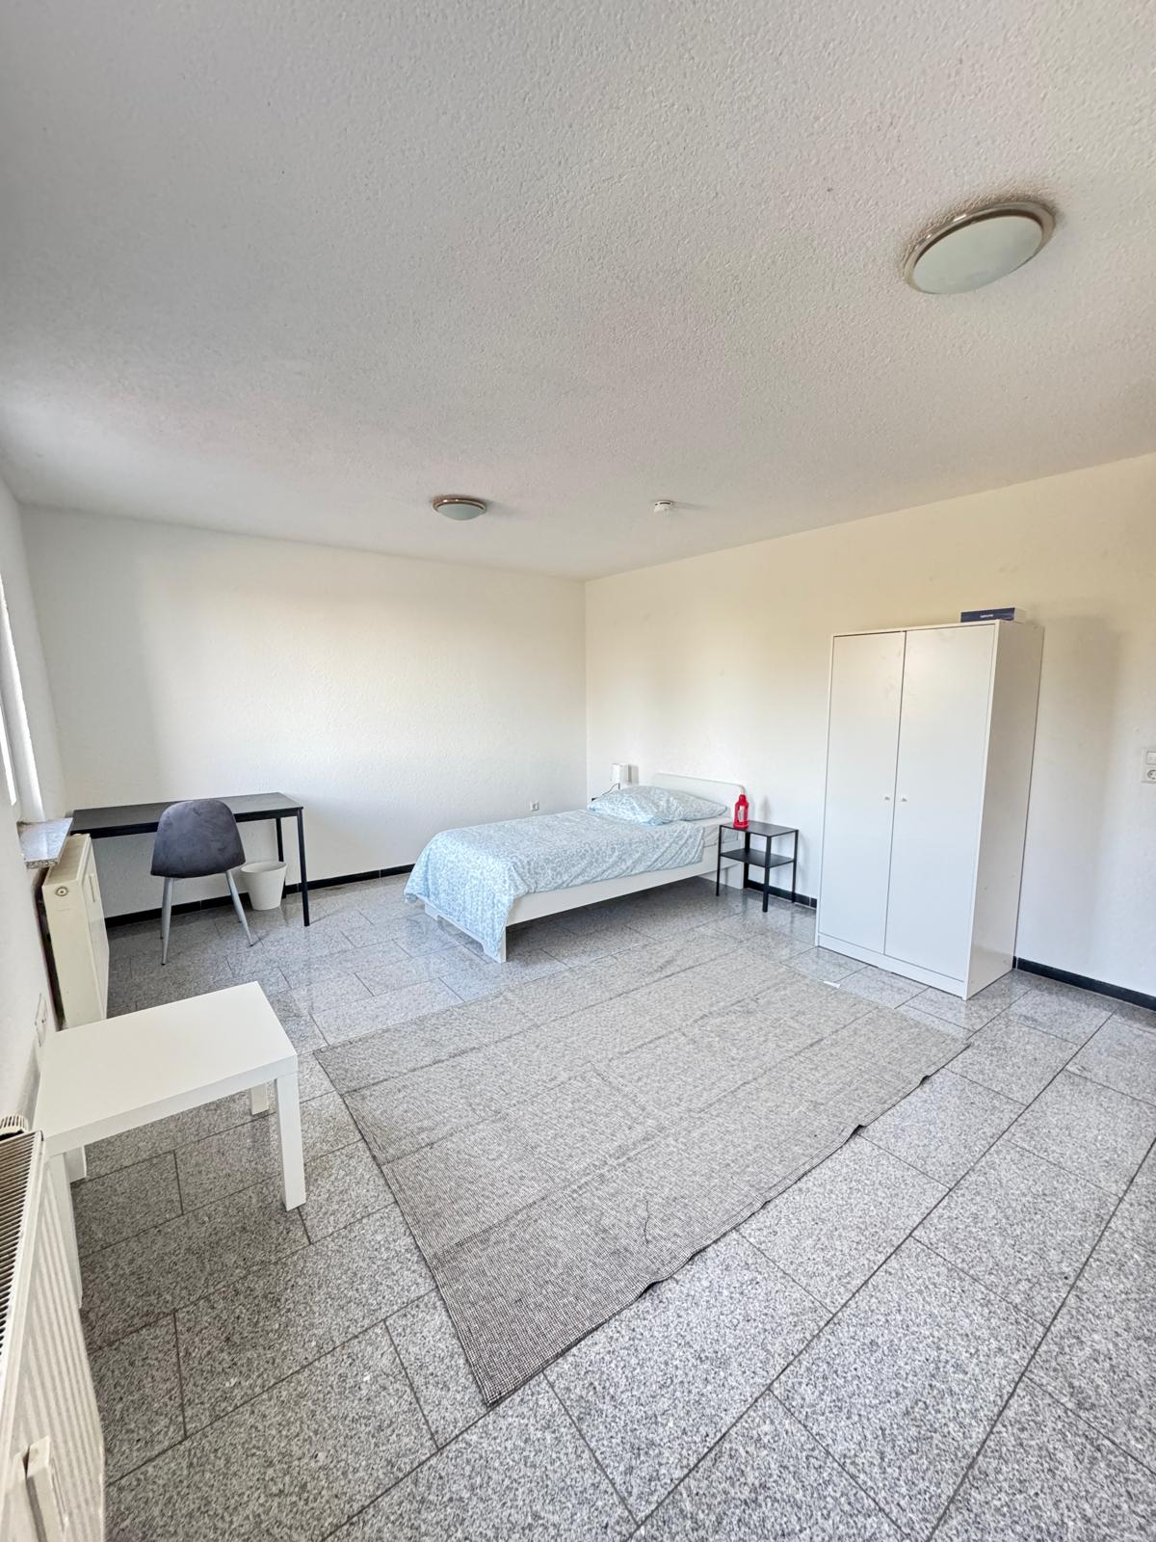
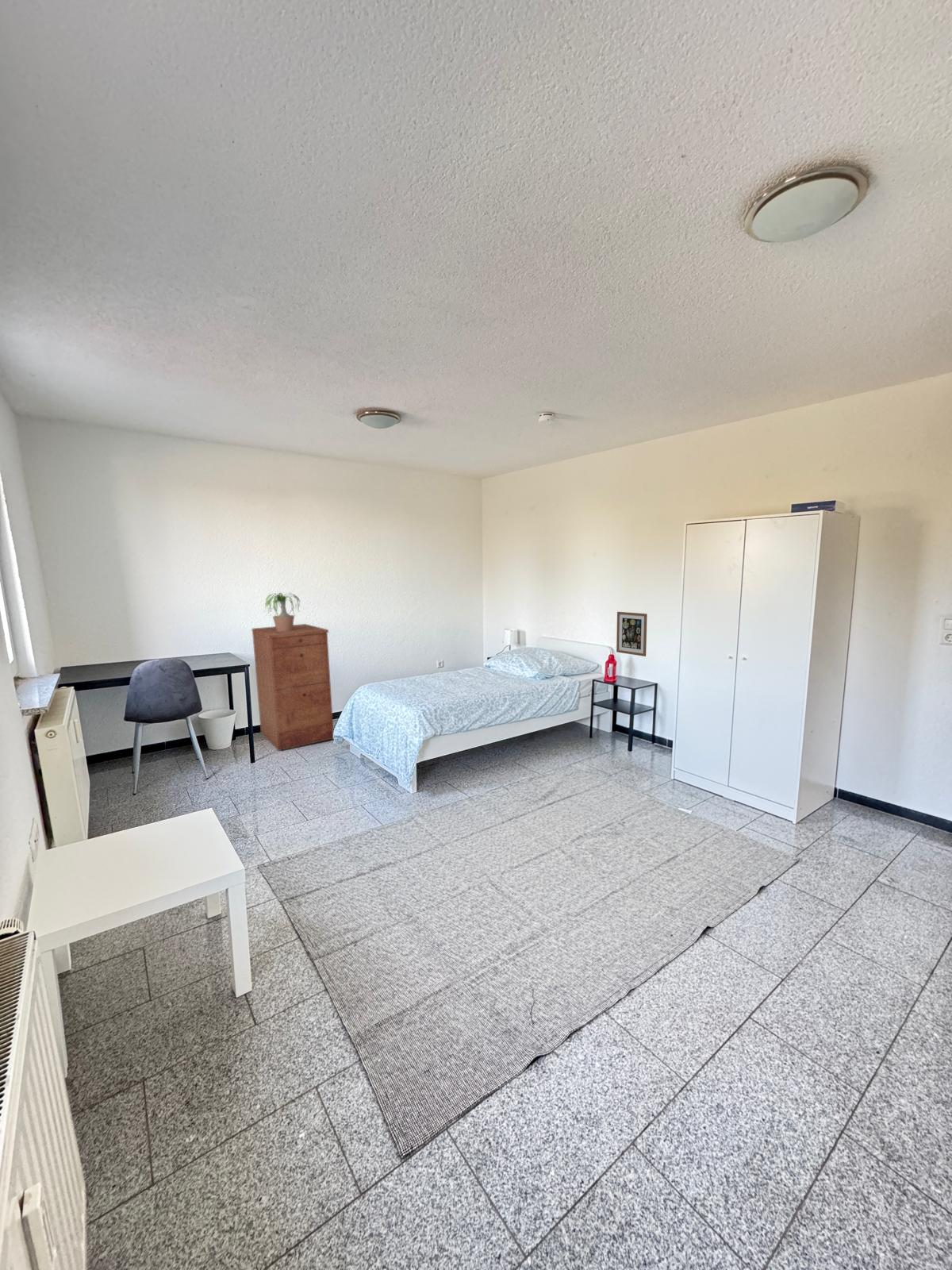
+ potted plant (277, 613)
+ wall art (631, 633)
+ filing cabinet (293, 683)
